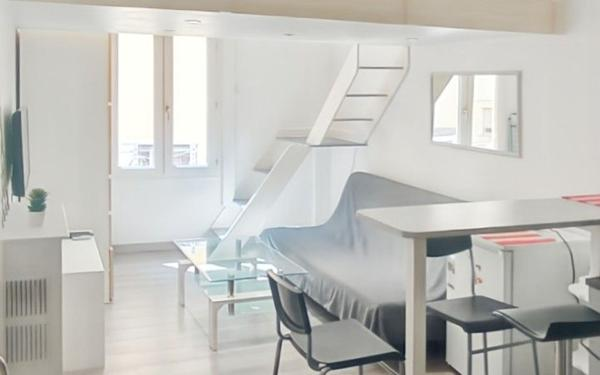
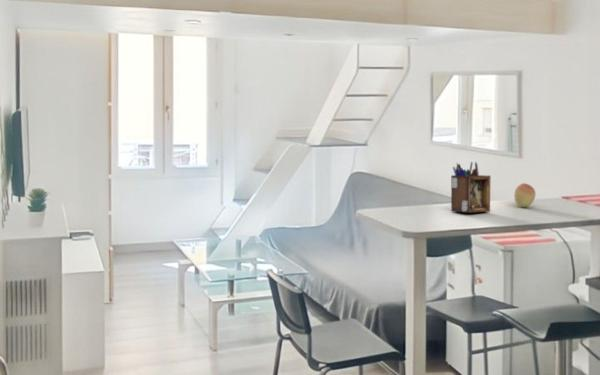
+ desk organizer (470, 186)
+ fruit (524, 195)
